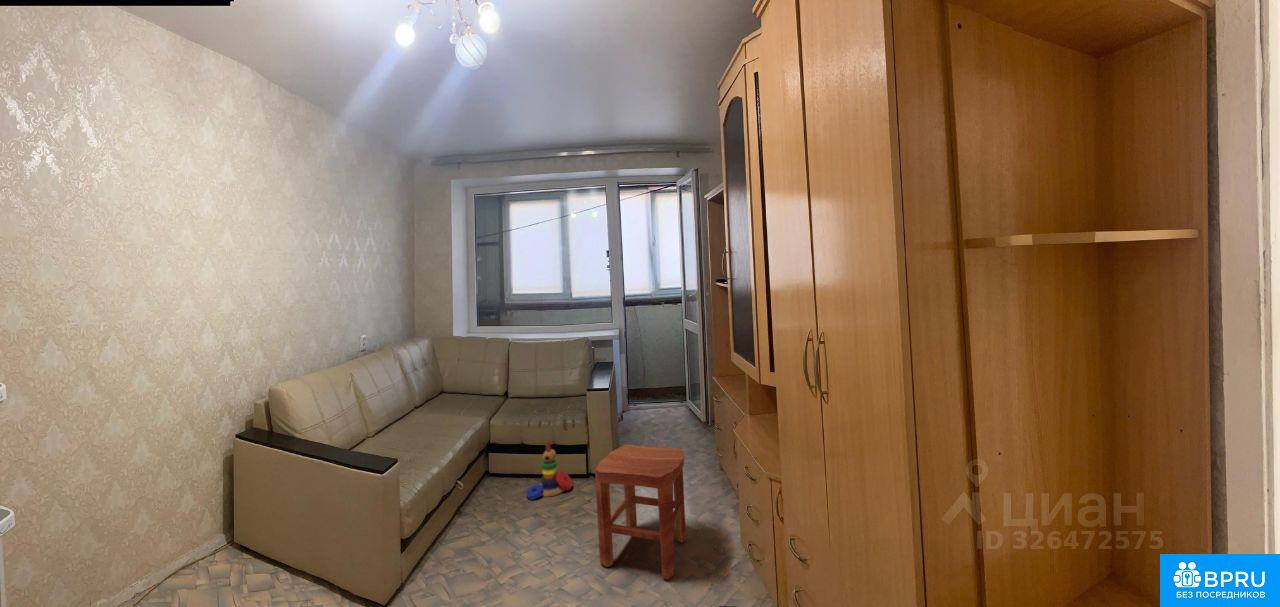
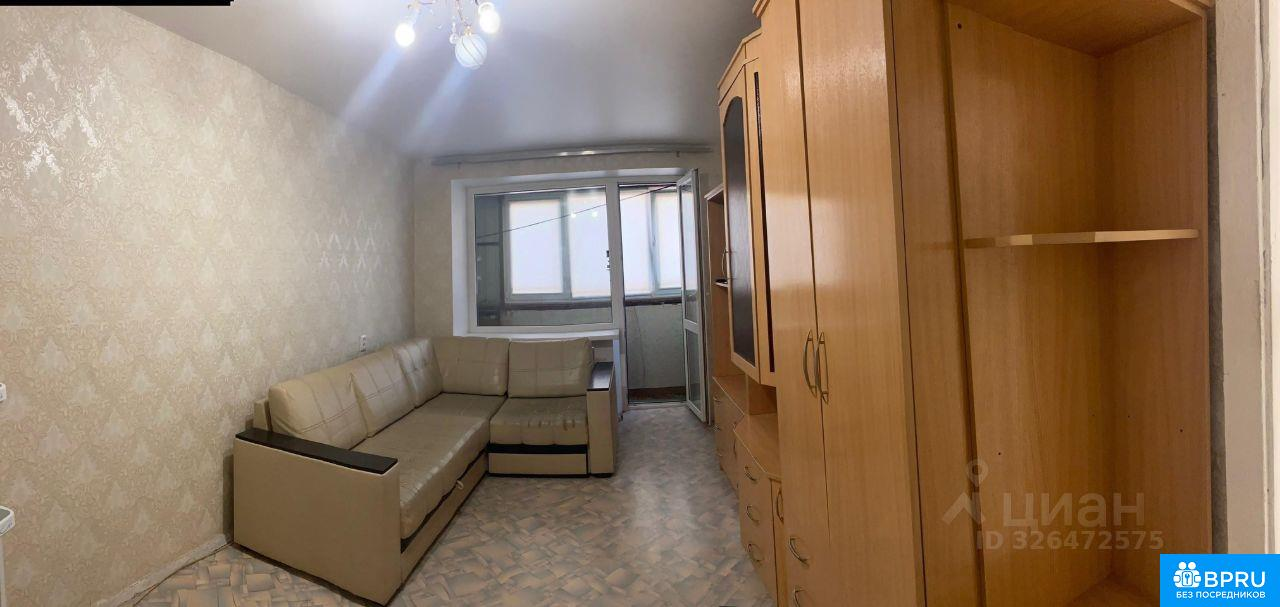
- stool (644, 504)
- stacking toy (549, 467)
